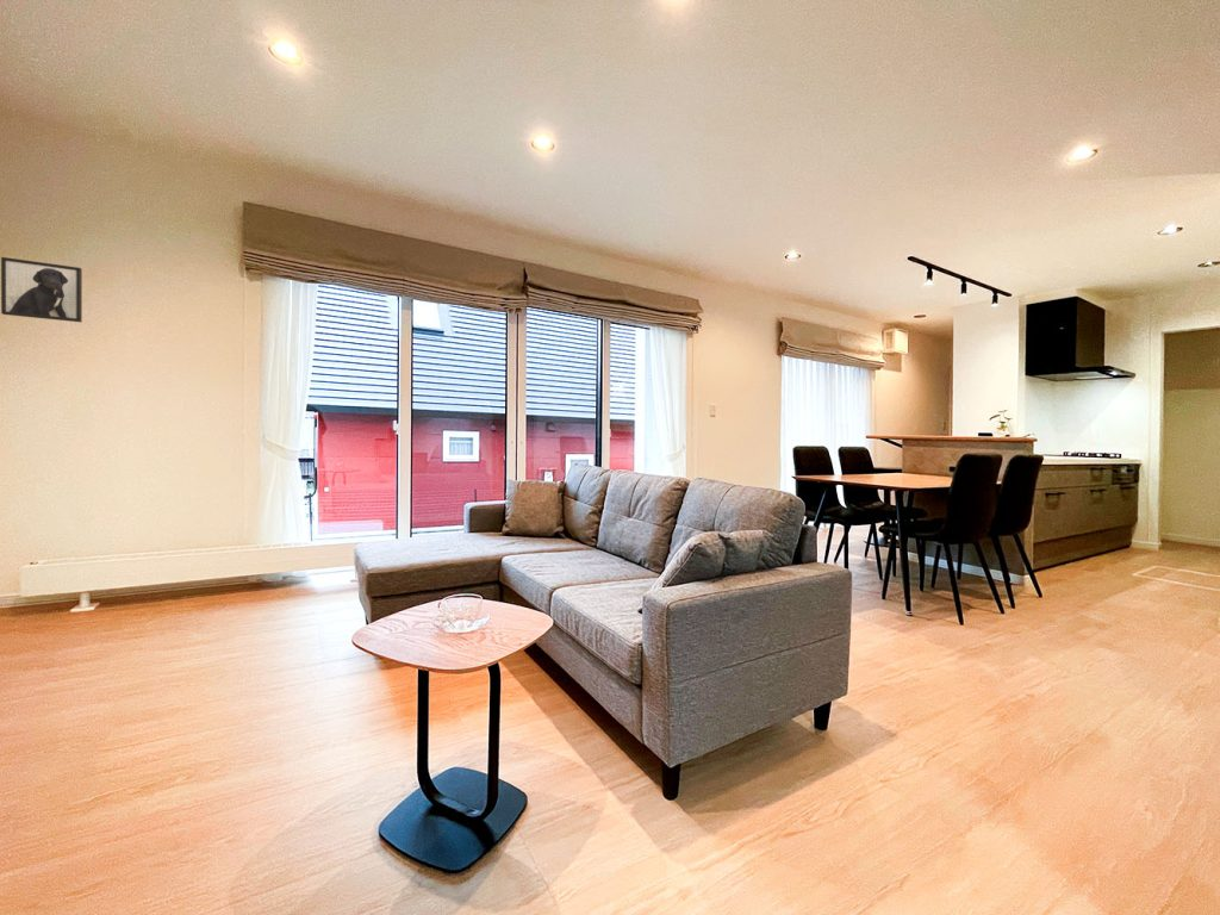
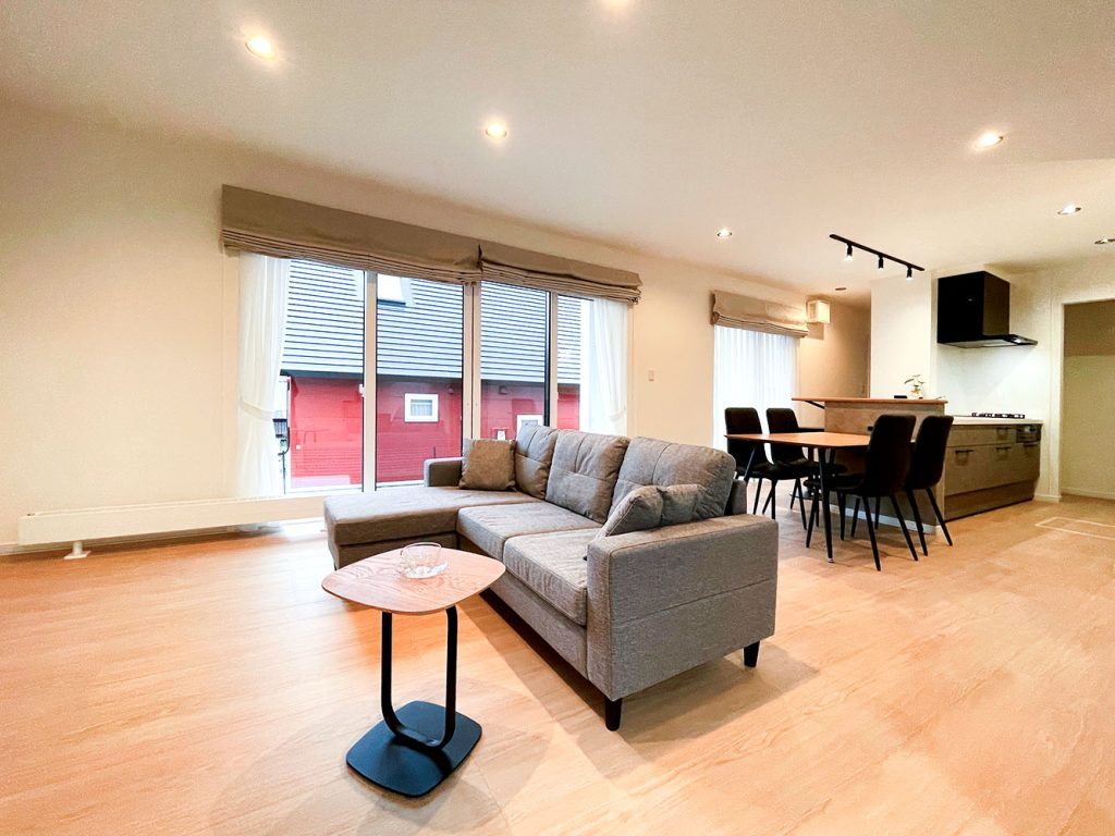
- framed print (42, 290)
